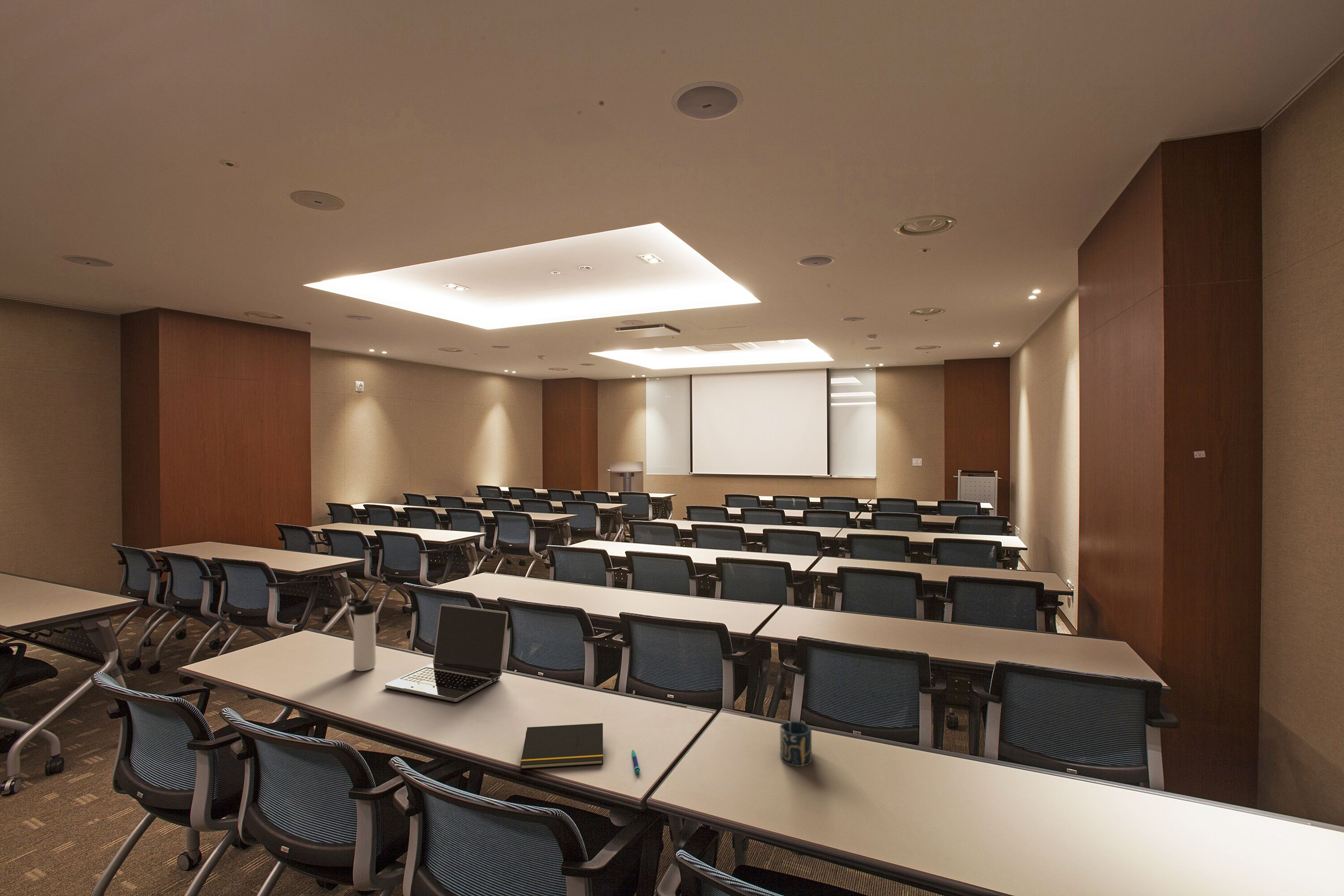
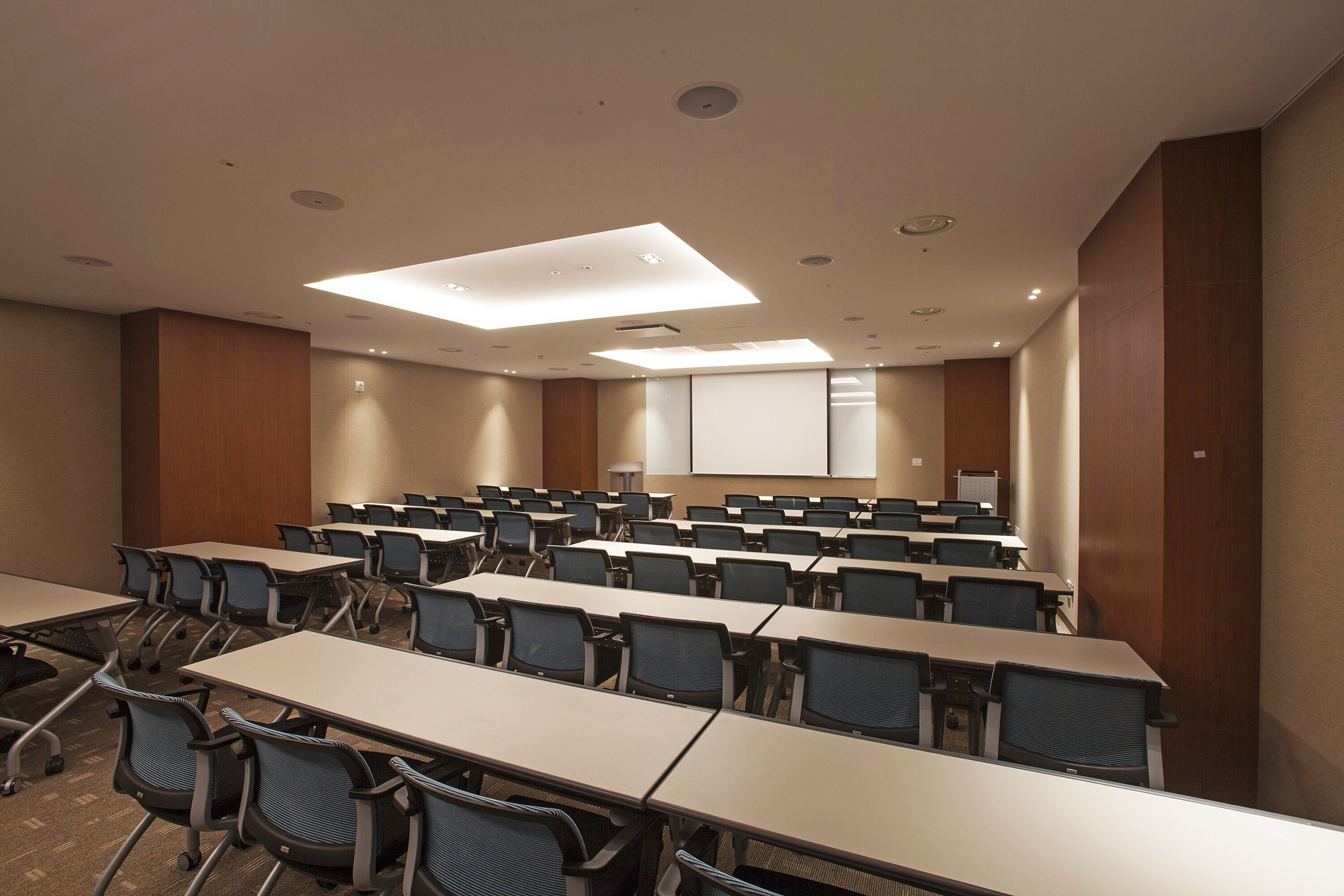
- pen (635, 760)
- laptop (448, 649)
- notepad (564, 745)
- cup (797, 741)
- thermos bottle (361, 633)
